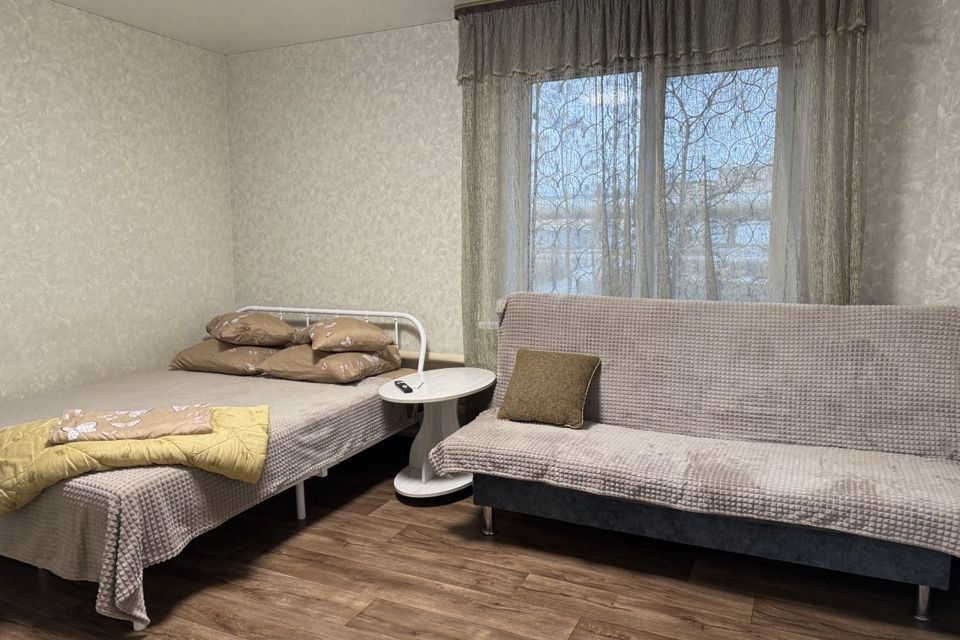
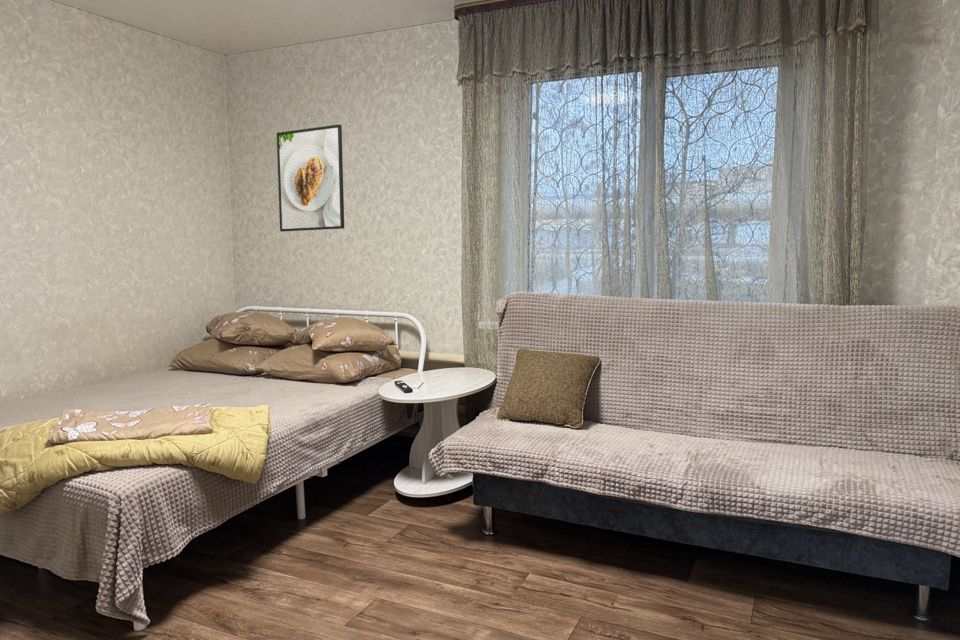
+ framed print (309, 179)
